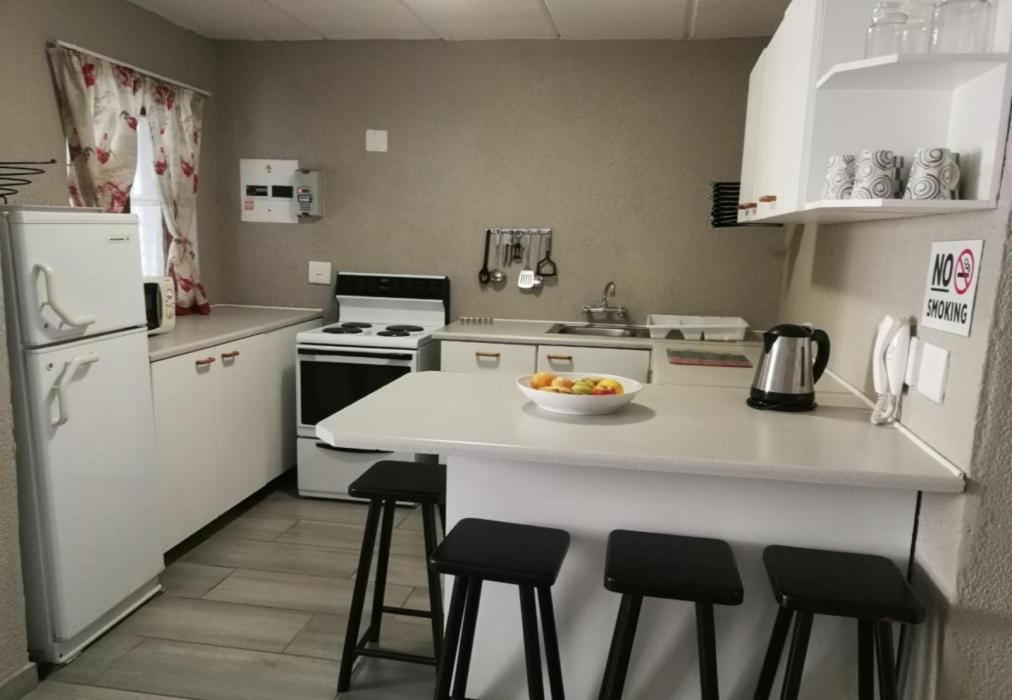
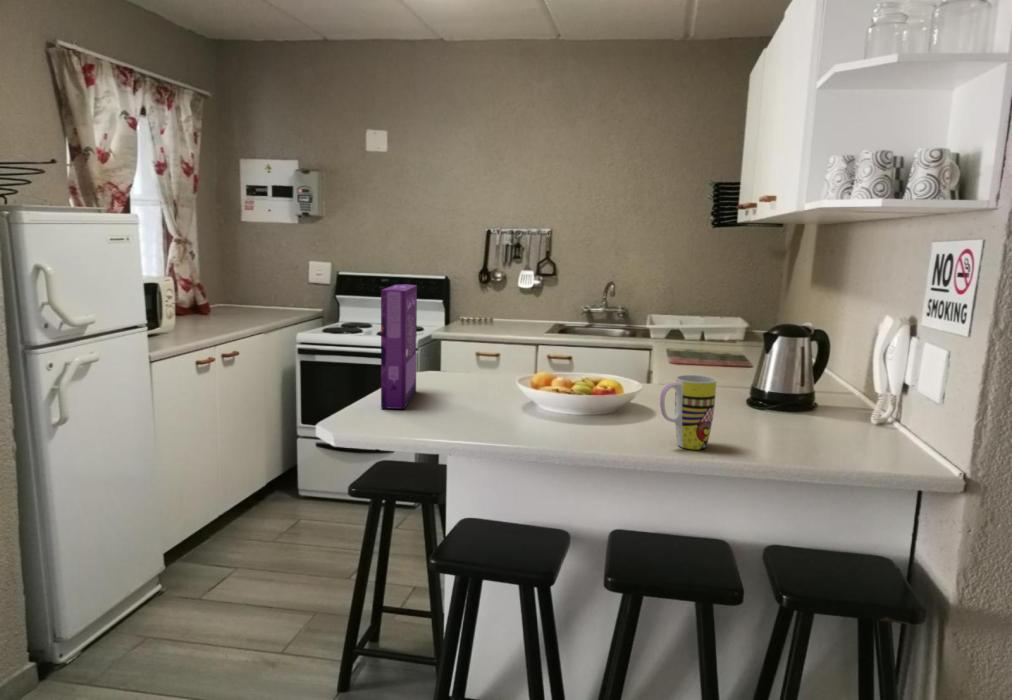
+ cereal box (399, 343)
+ mug (685, 413)
